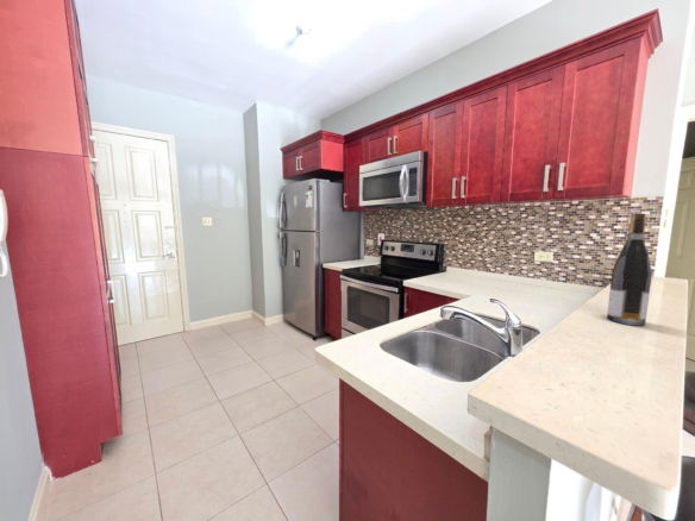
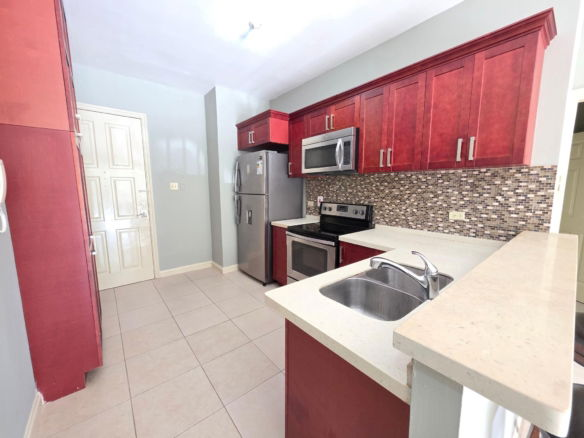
- wine bottle (632, 268)
